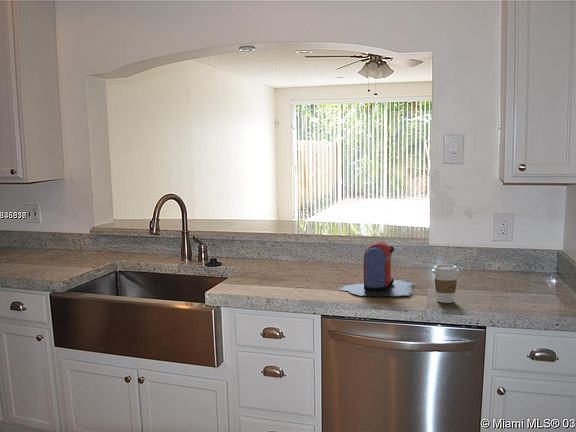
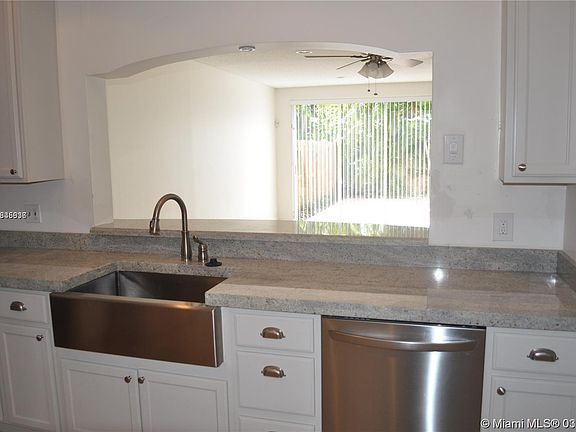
- coffee maker (378, 265)
- coffee cup (445, 283)
